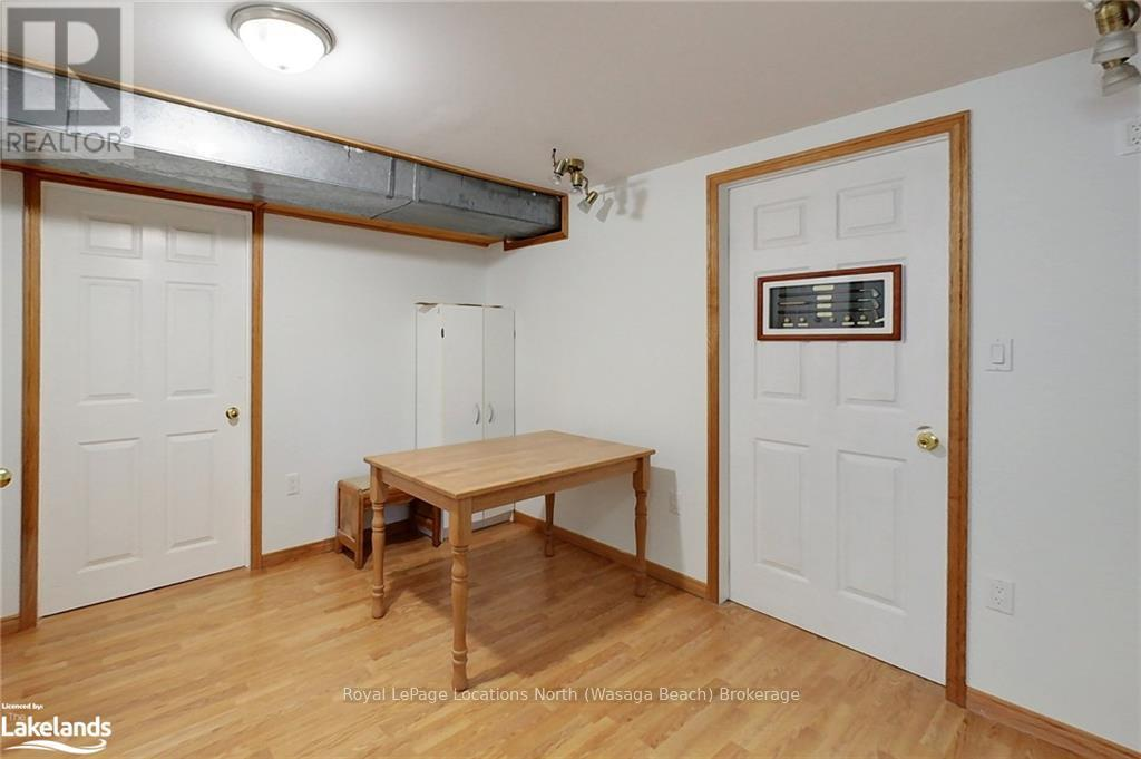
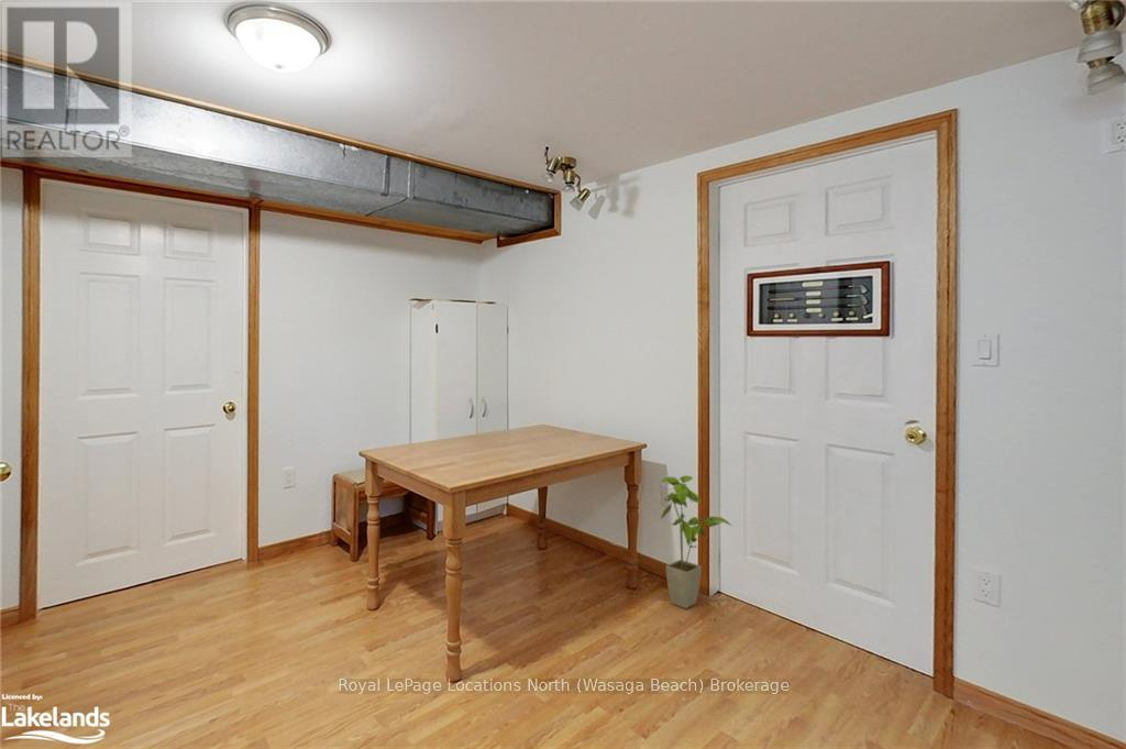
+ house plant (688, 542)
